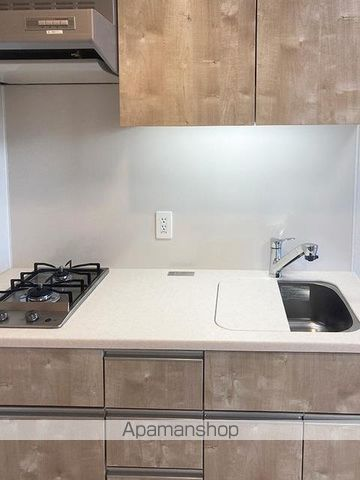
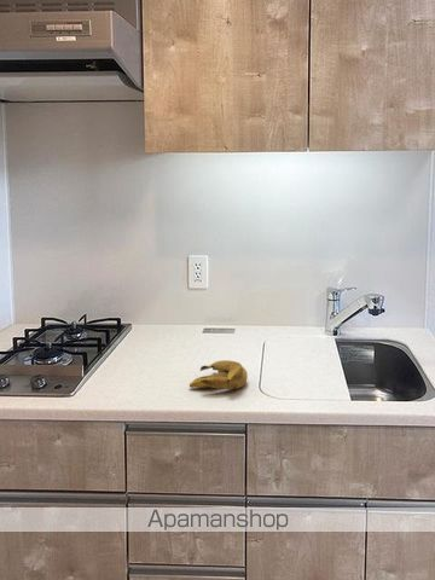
+ banana (218, 373)
